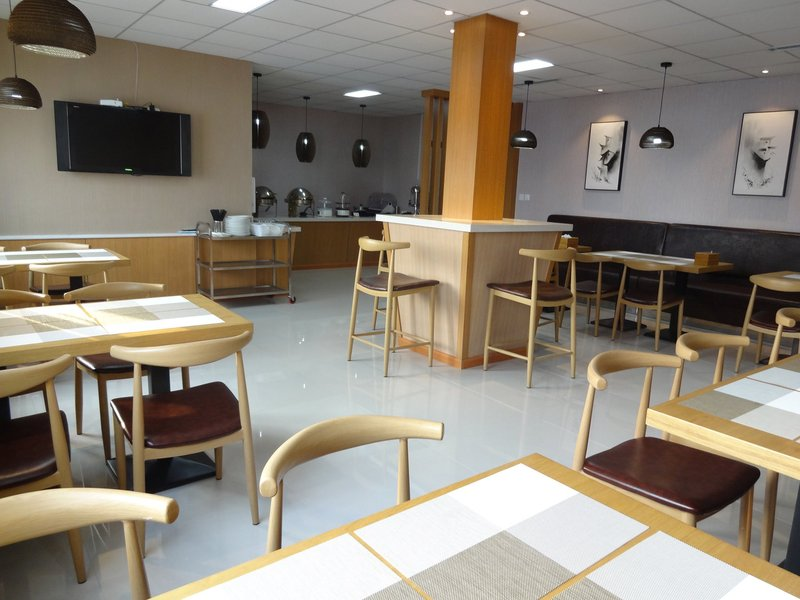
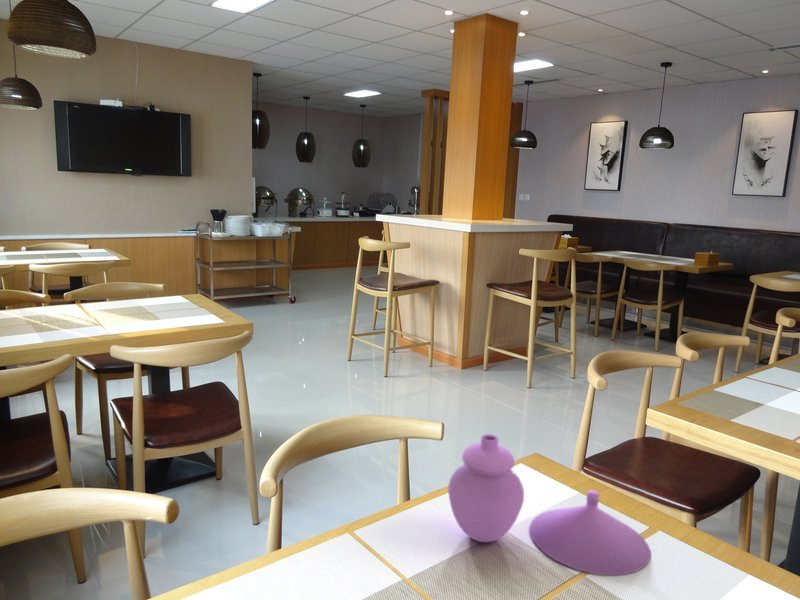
+ decorative vase (555, 509)
